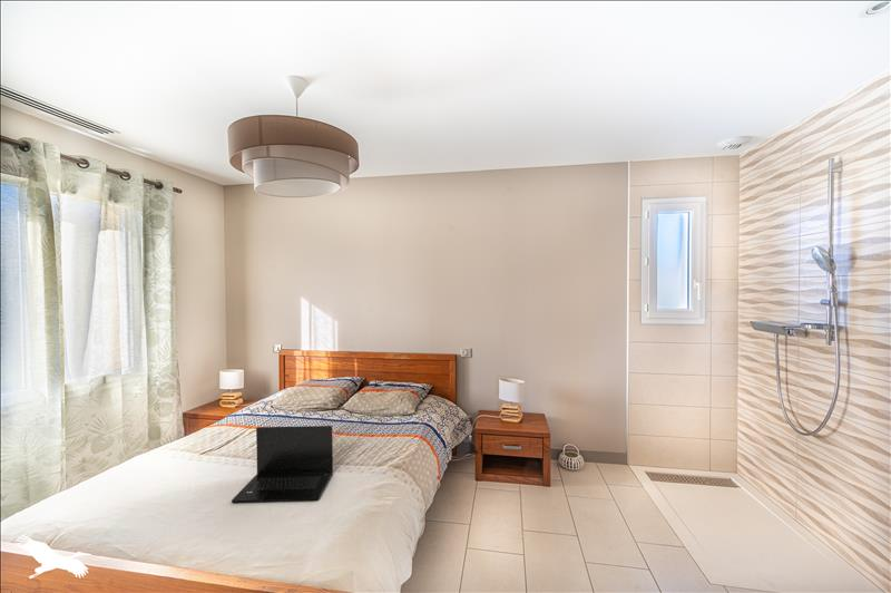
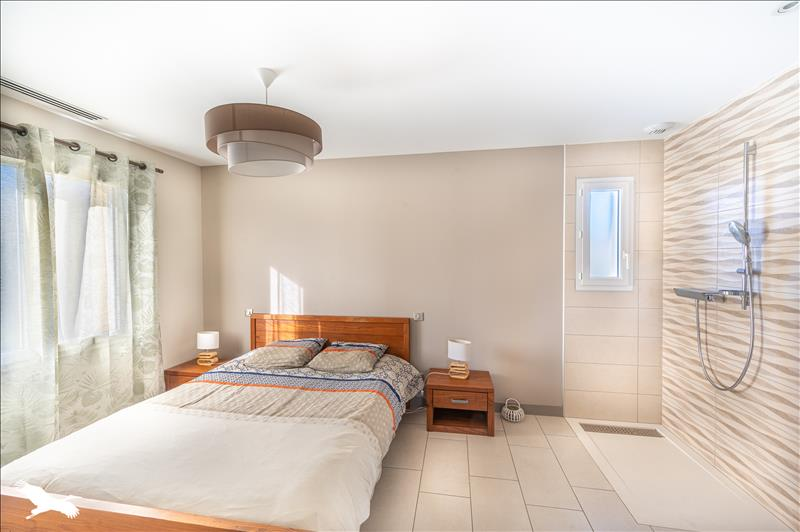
- laptop (285, 461)
